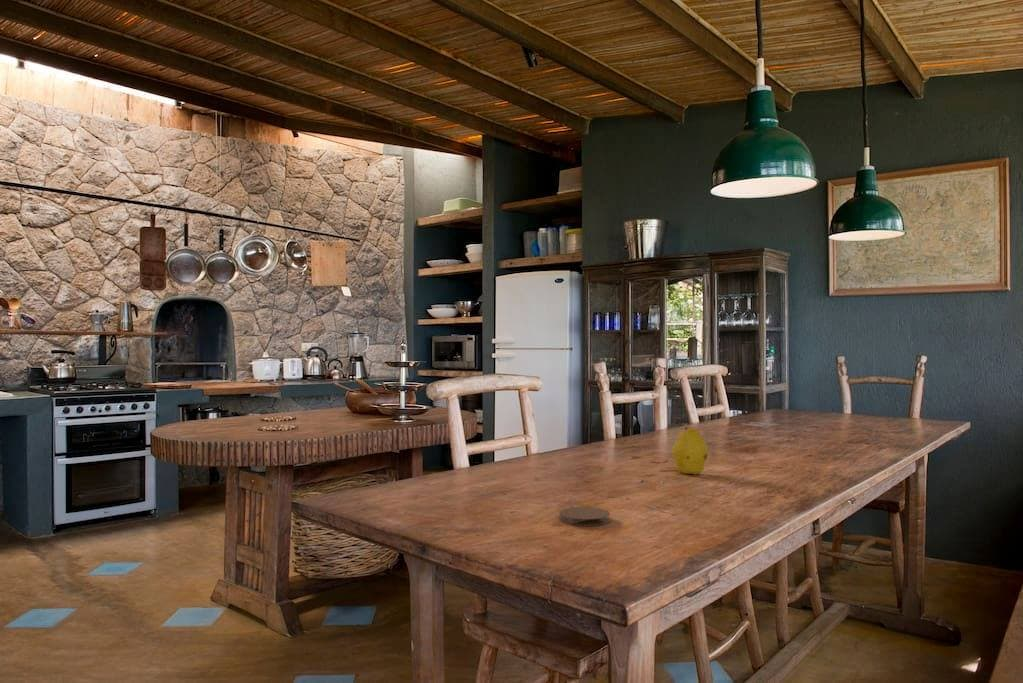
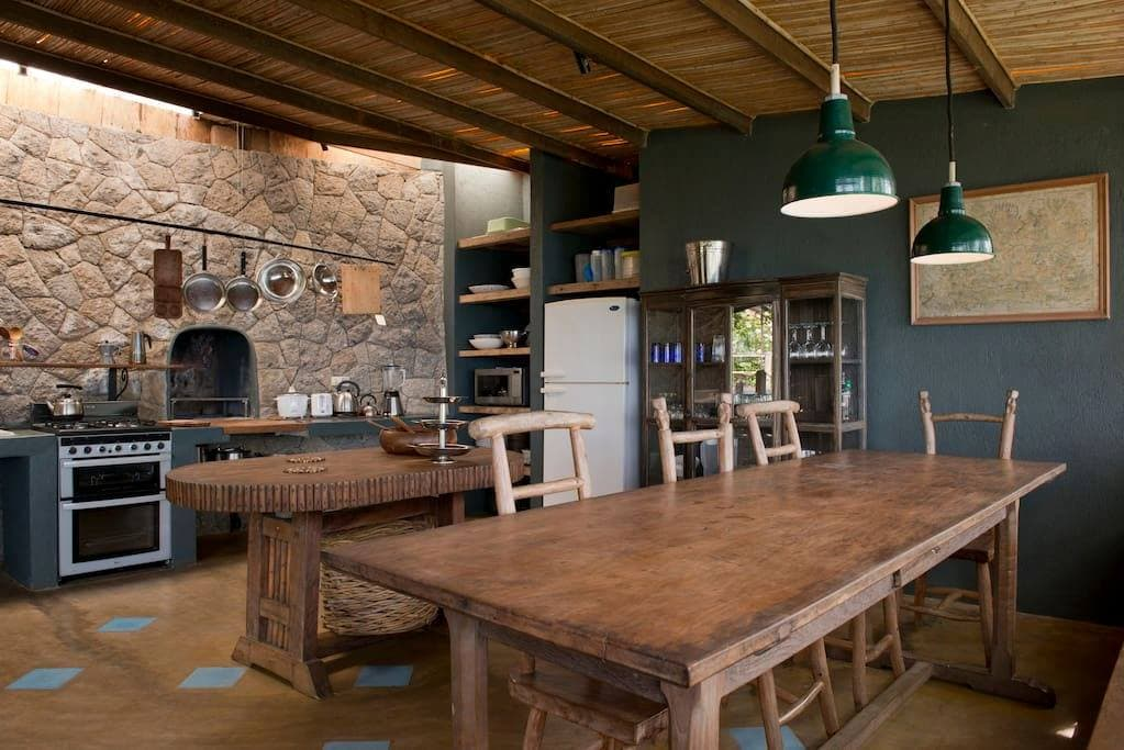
- coaster (584, 516)
- fruit (690, 450)
